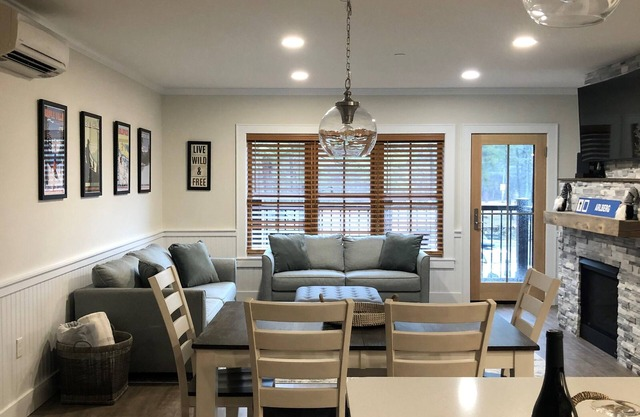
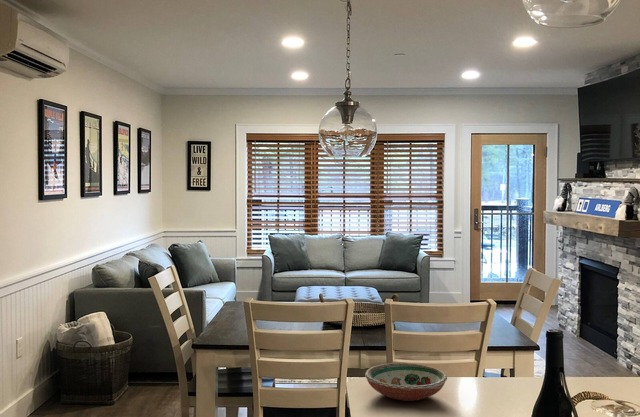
+ decorative bowl (405, 384)
